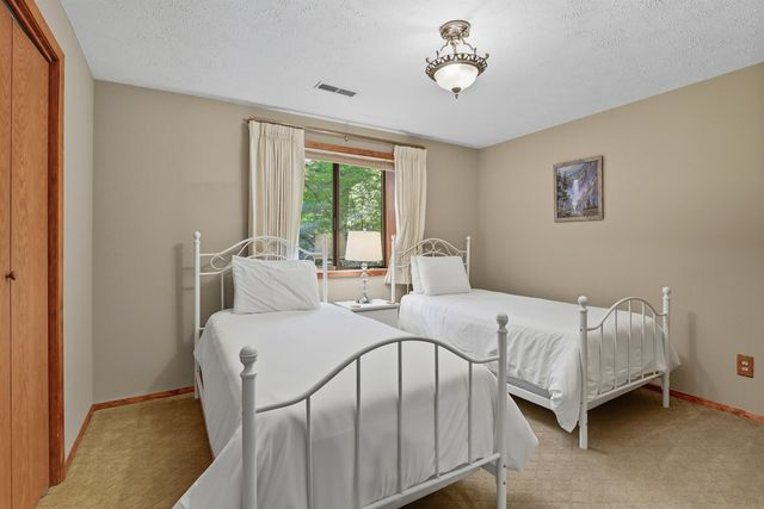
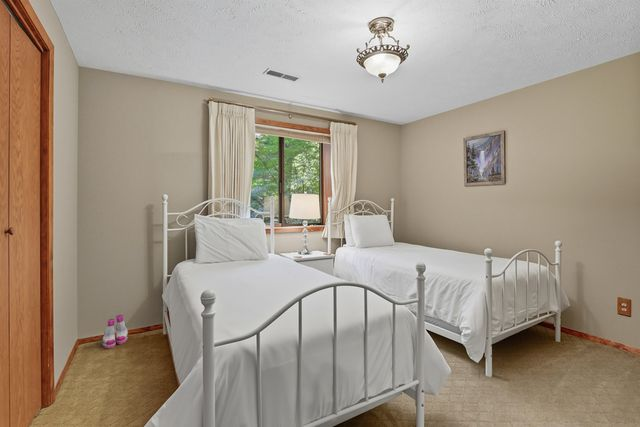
+ boots (116, 329)
